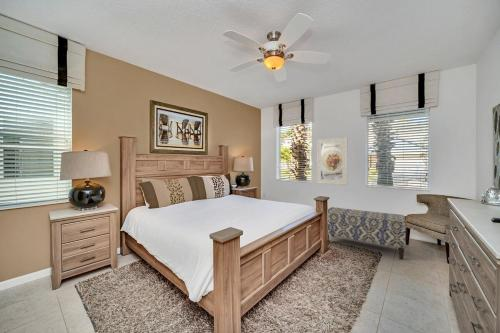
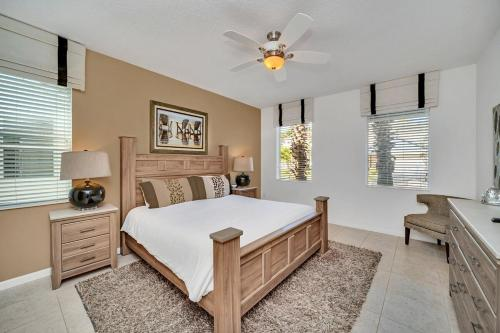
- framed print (331, 161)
- bench (362, 229)
